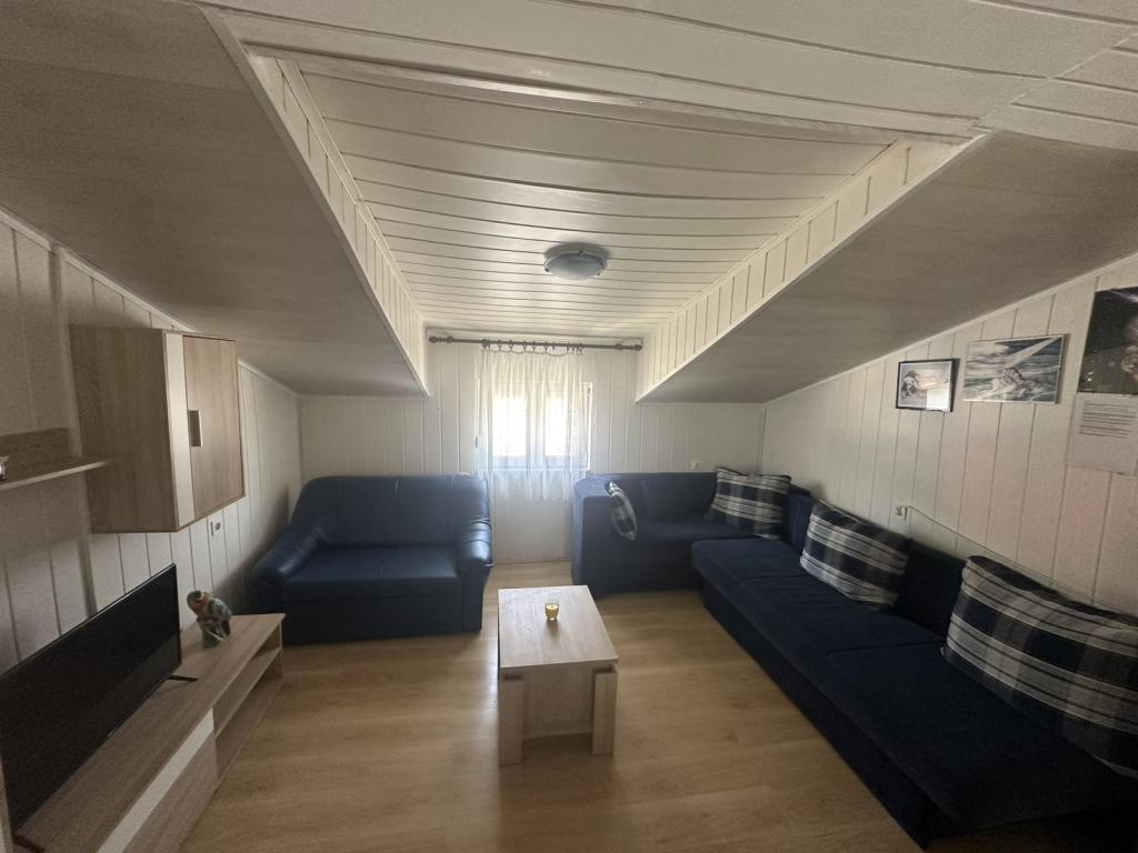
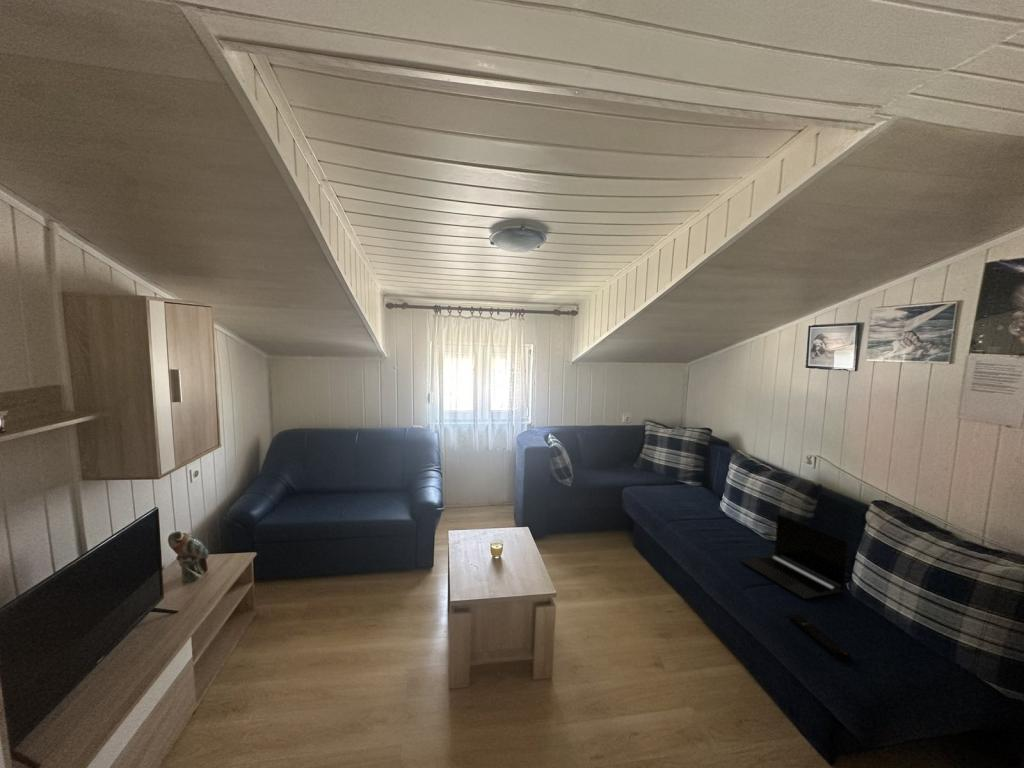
+ laptop (789, 552)
+ remote control (817, 635)
